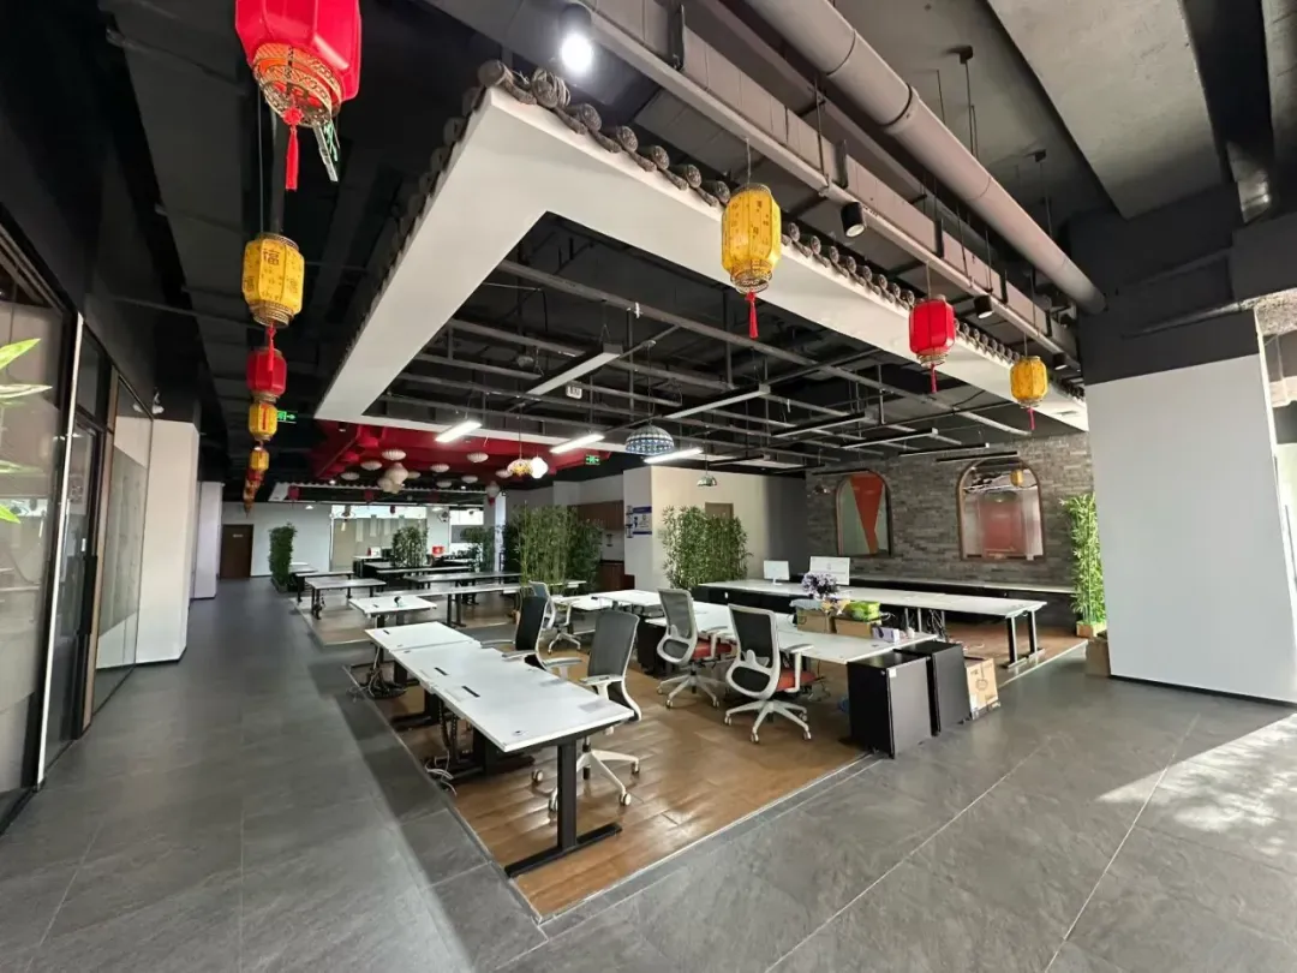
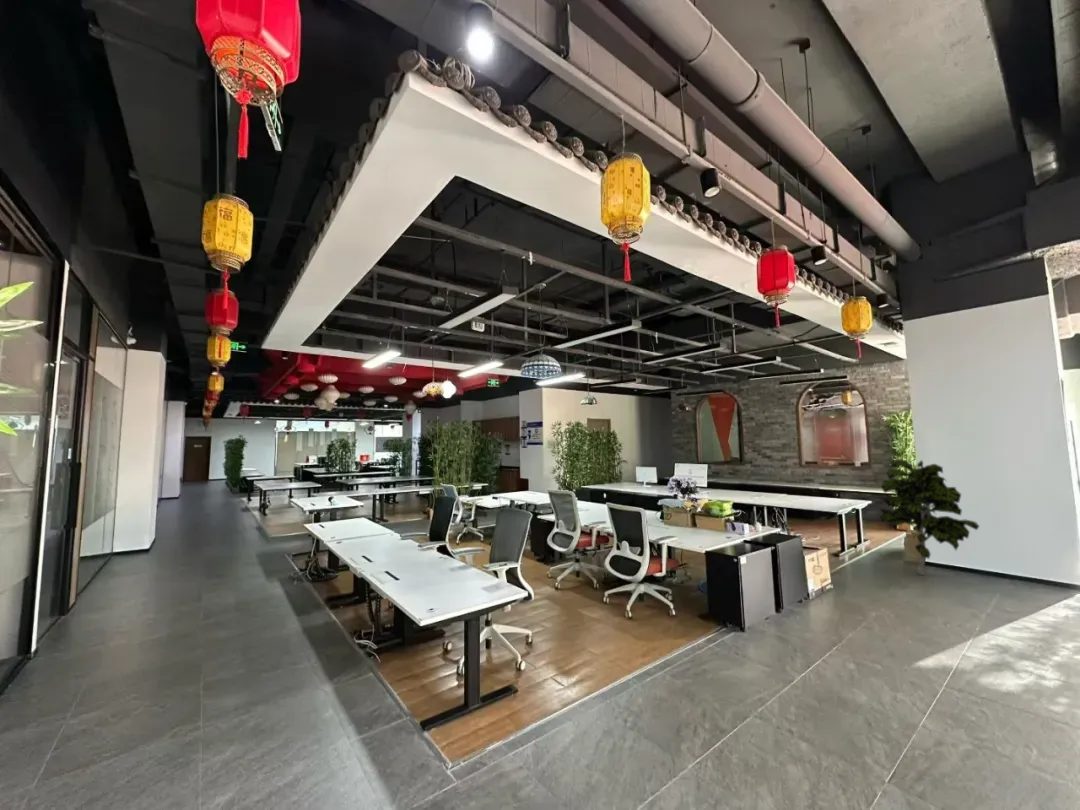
+ indoor plant (924, 516)
